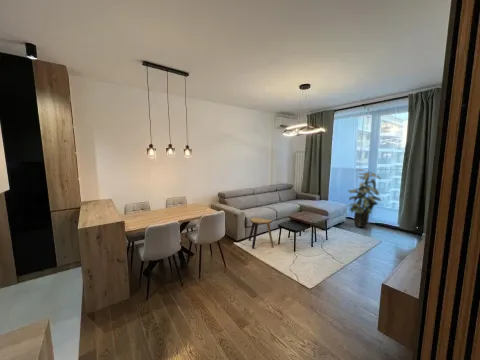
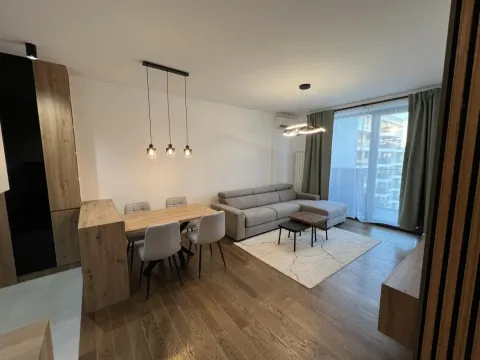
- indoor plant (362, 198)
- stool (256, 232)
